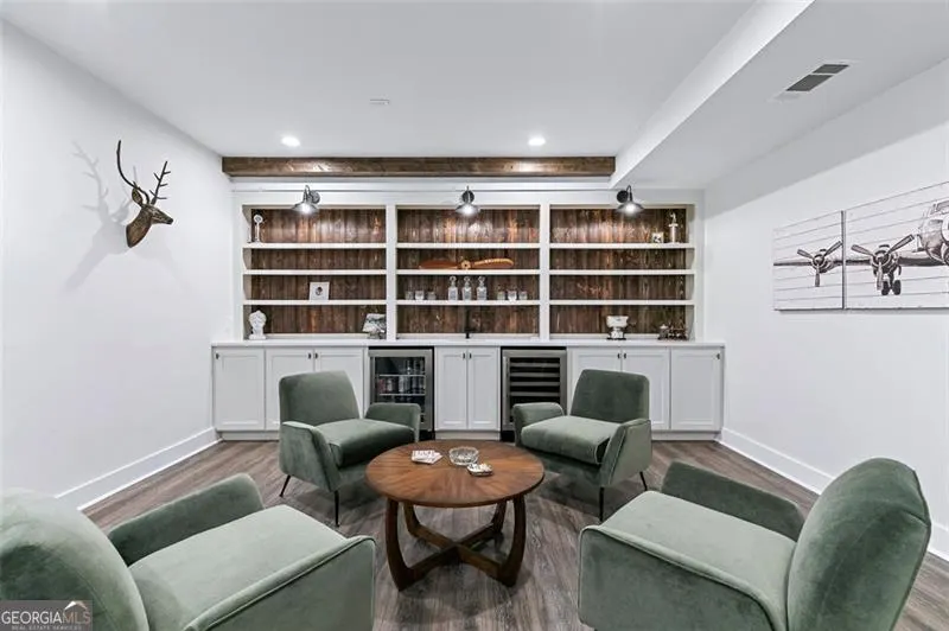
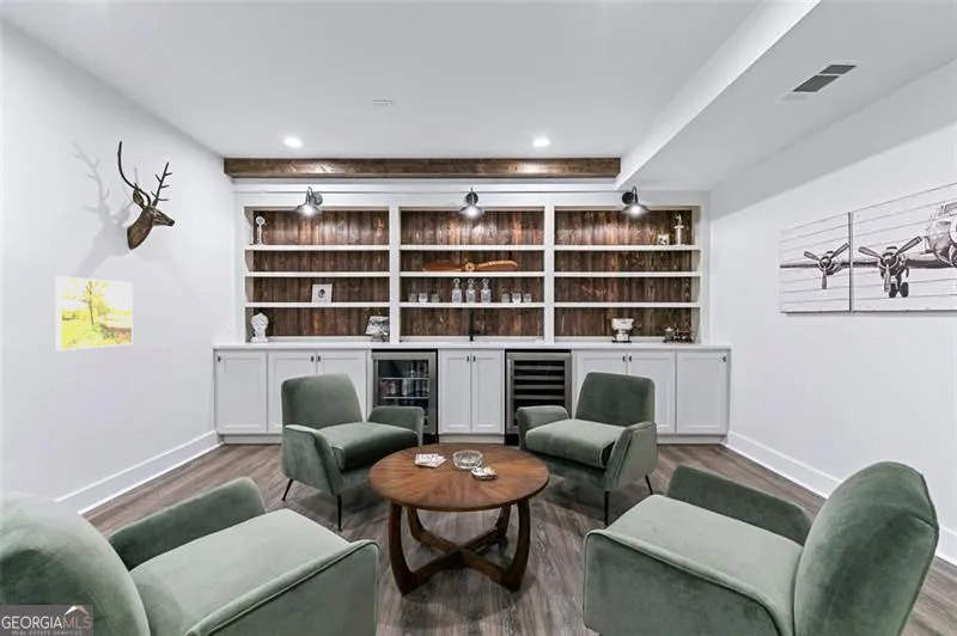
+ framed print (97, 313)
